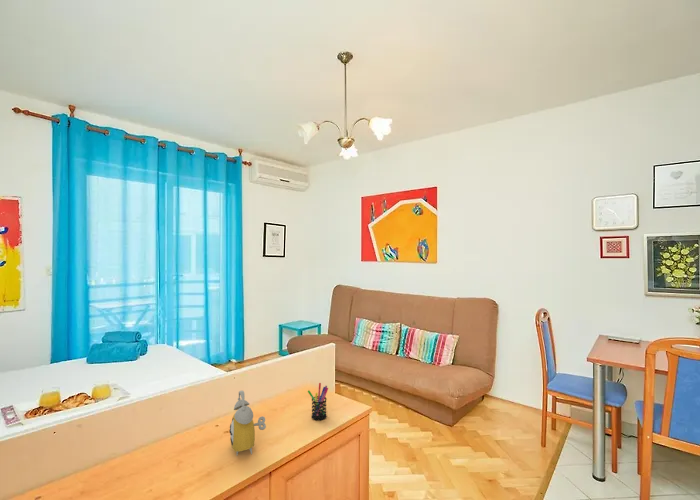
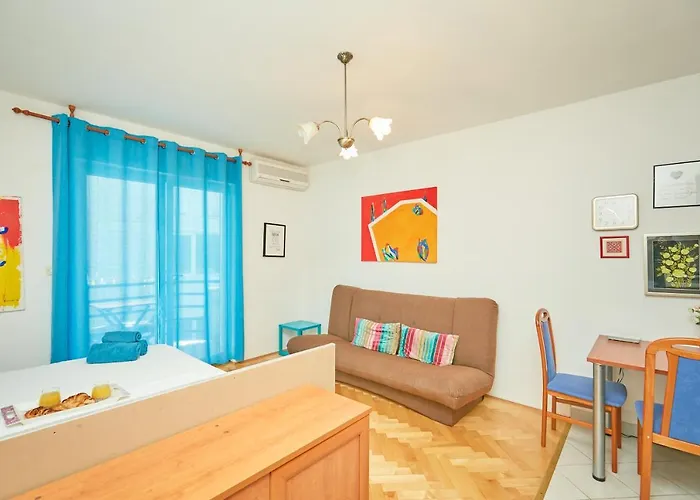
- pen holder (317, 400)
- alarm clock (248, 418)
